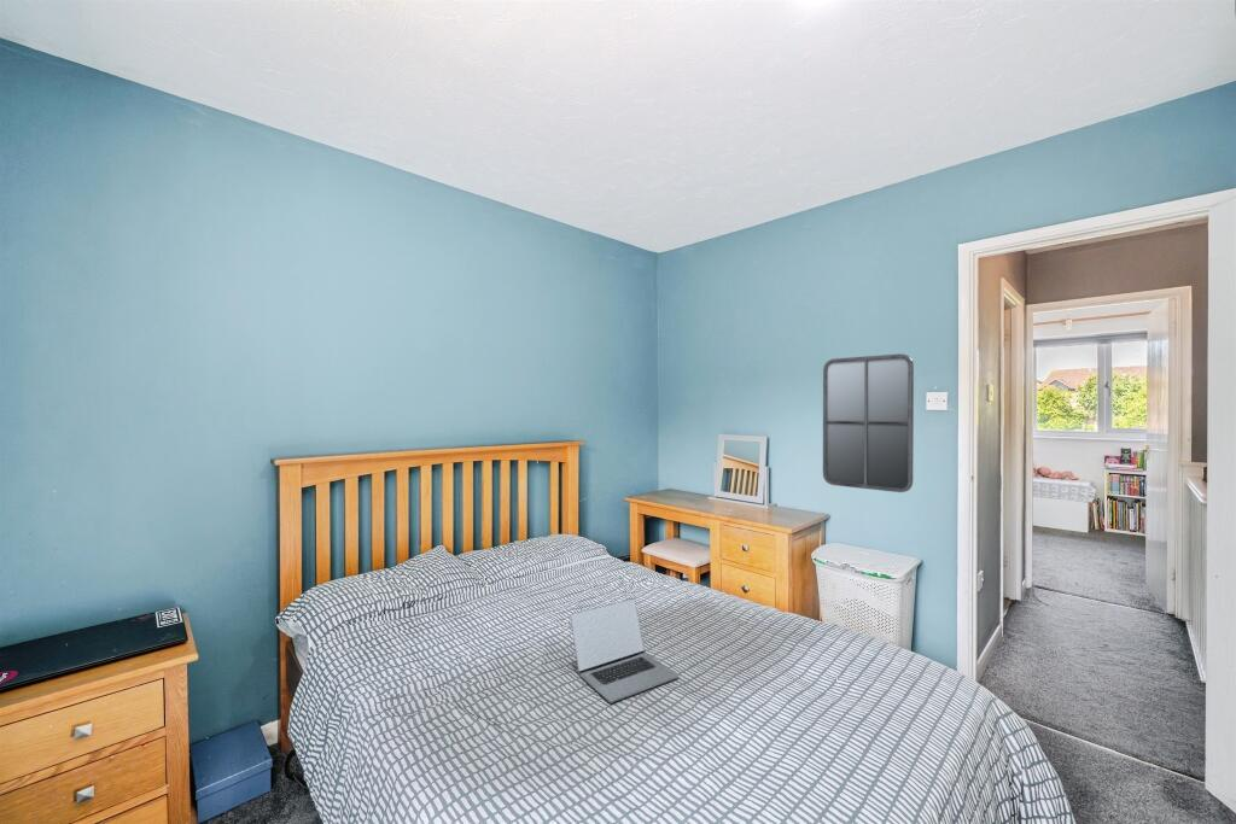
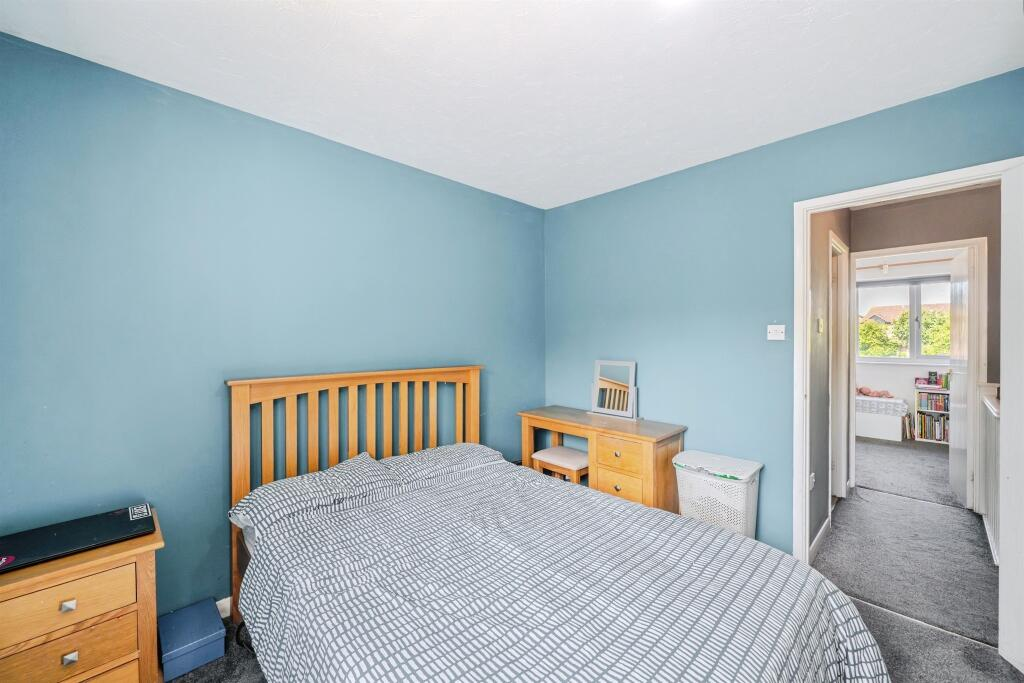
- home mirror (865, 422)
- laptop (623, 645)
